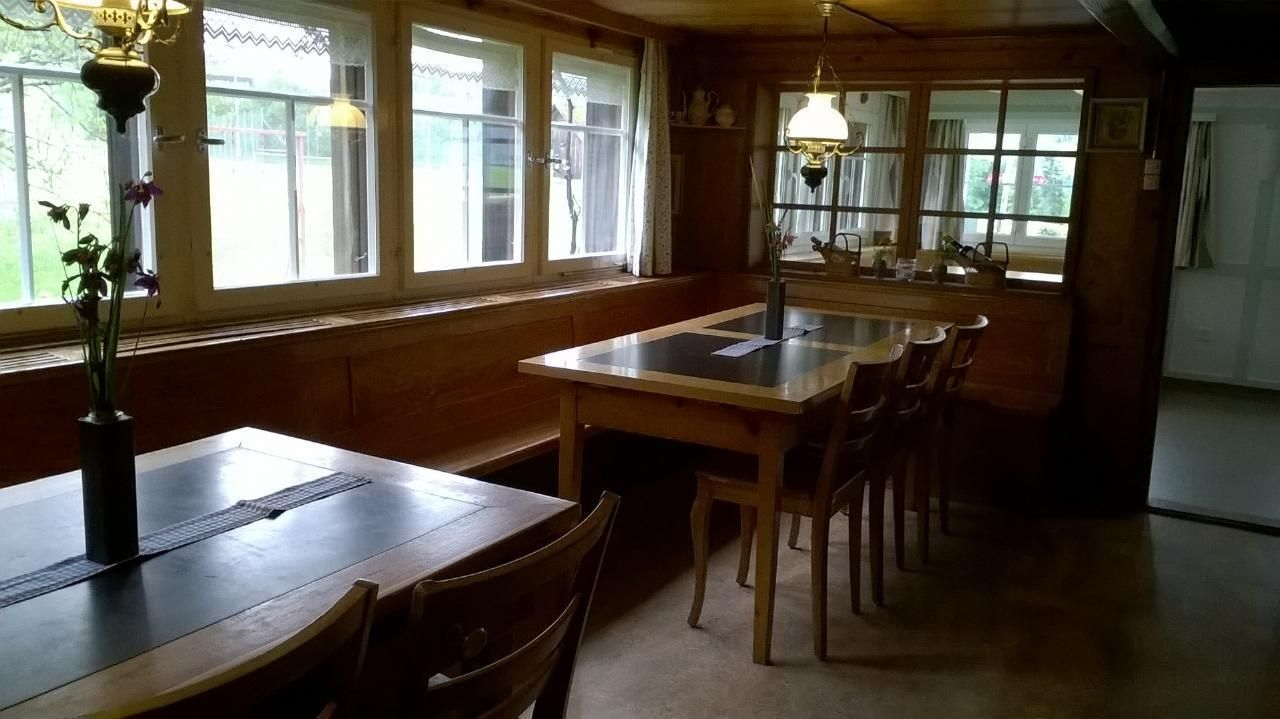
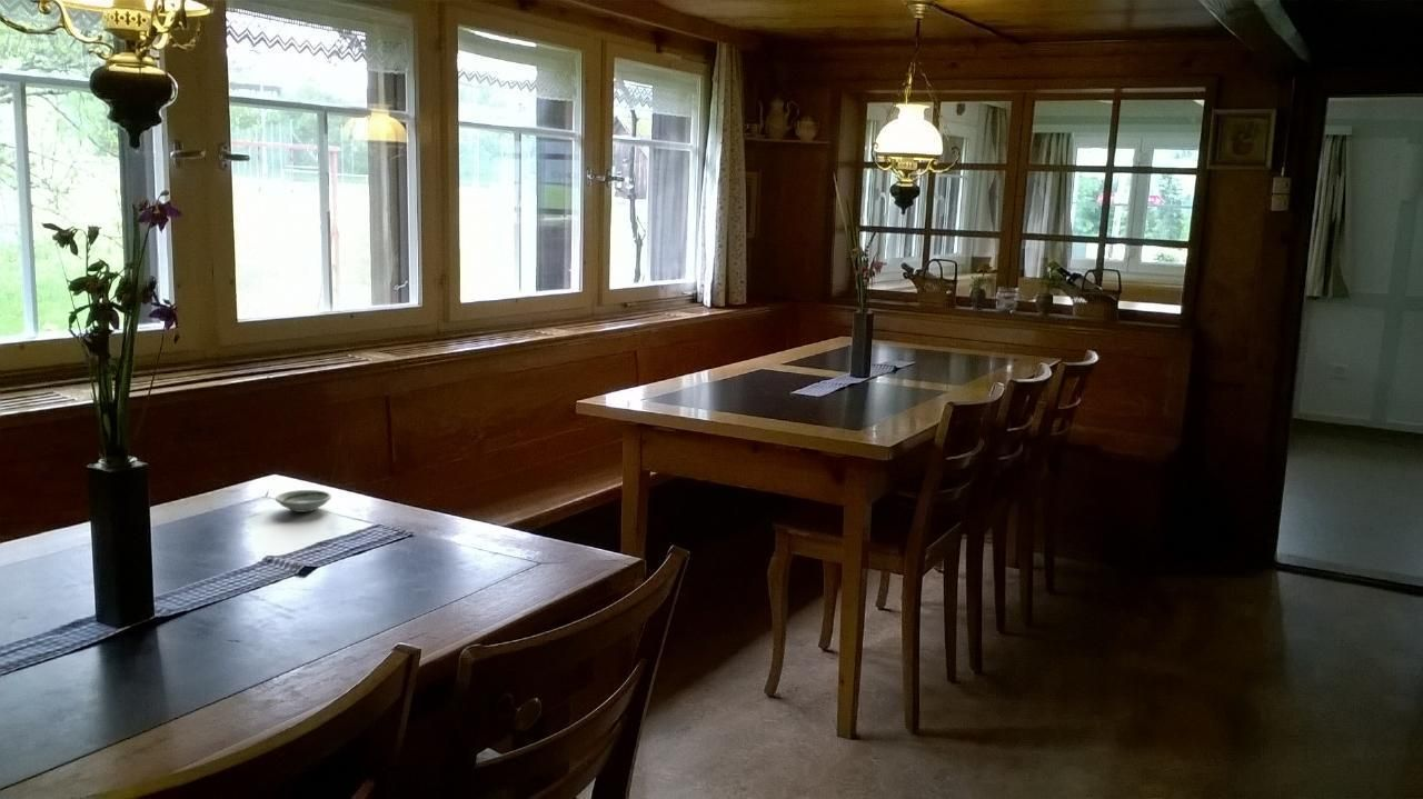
+ saucer (303, 502)
